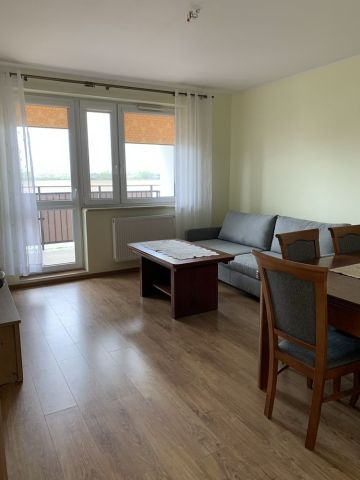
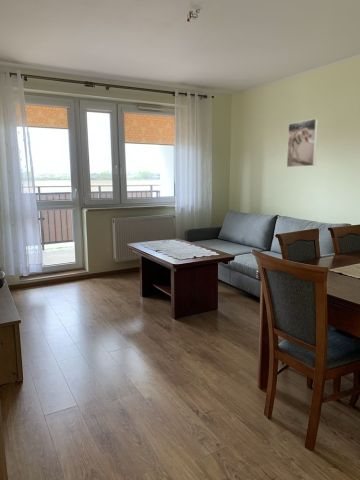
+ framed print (301, 144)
